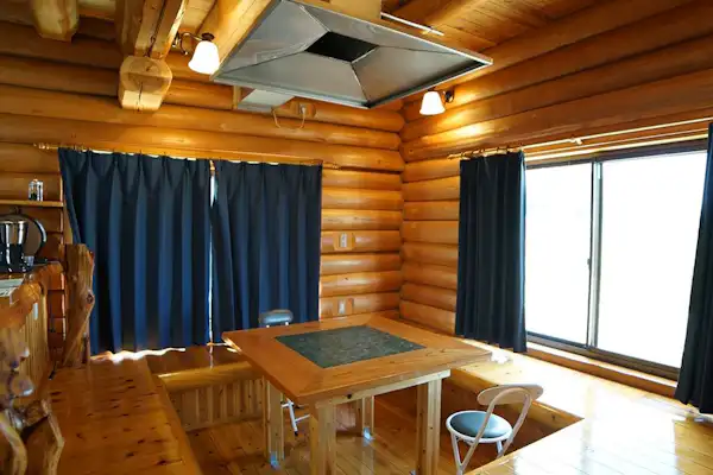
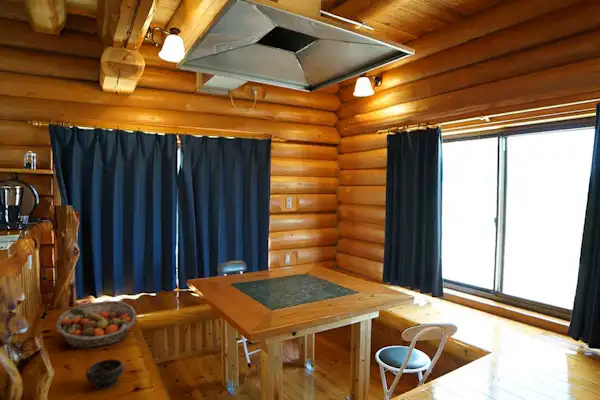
+ bowl (105, 374)
+ fruit basket (98, 324)
